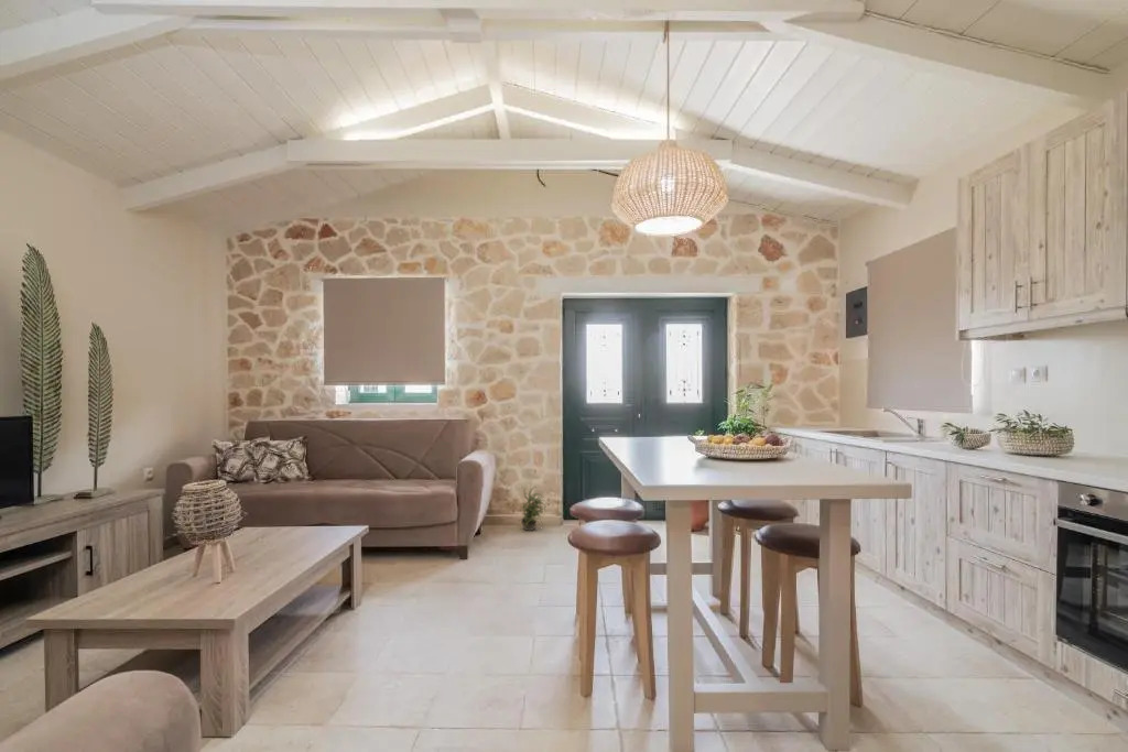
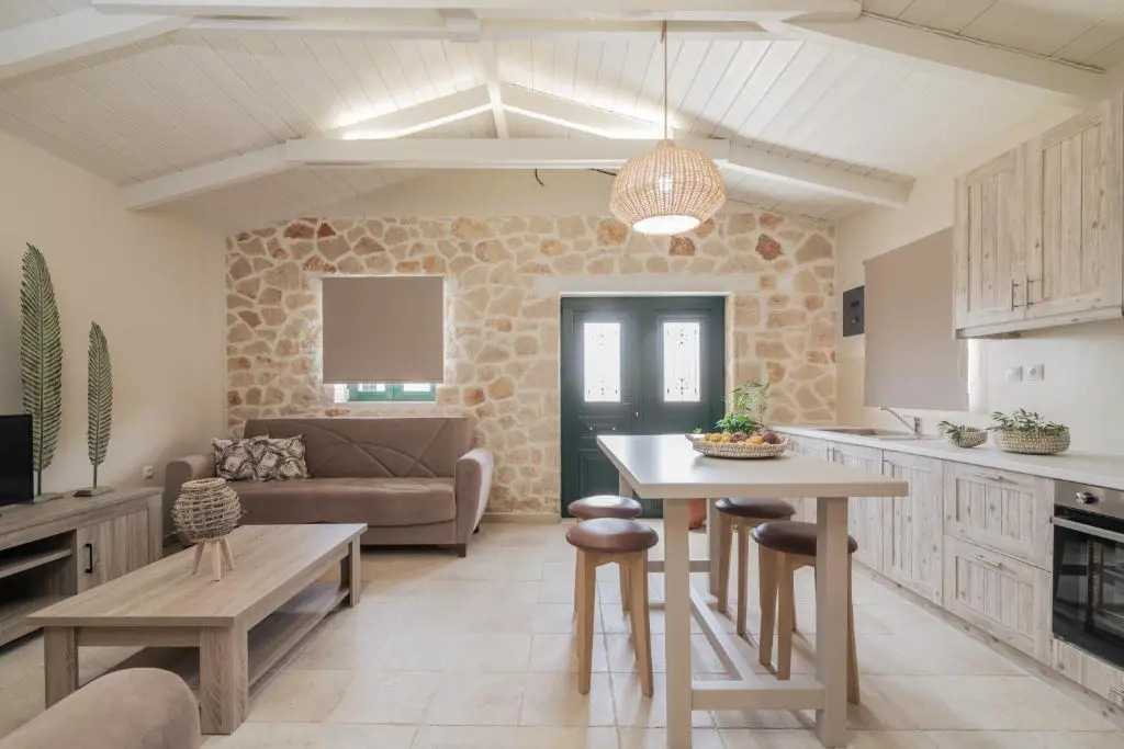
- potted plant (532, 508)
